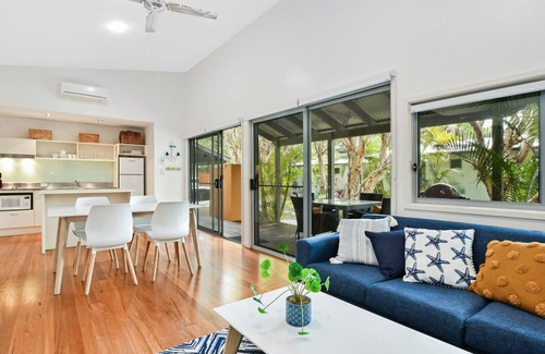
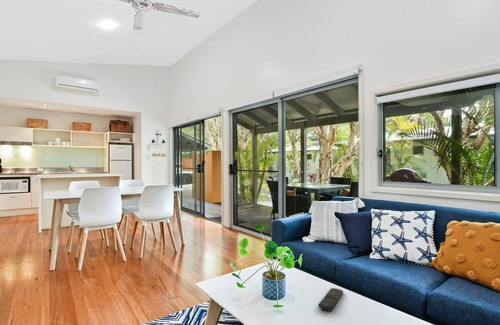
+ remote control (331, 298)
